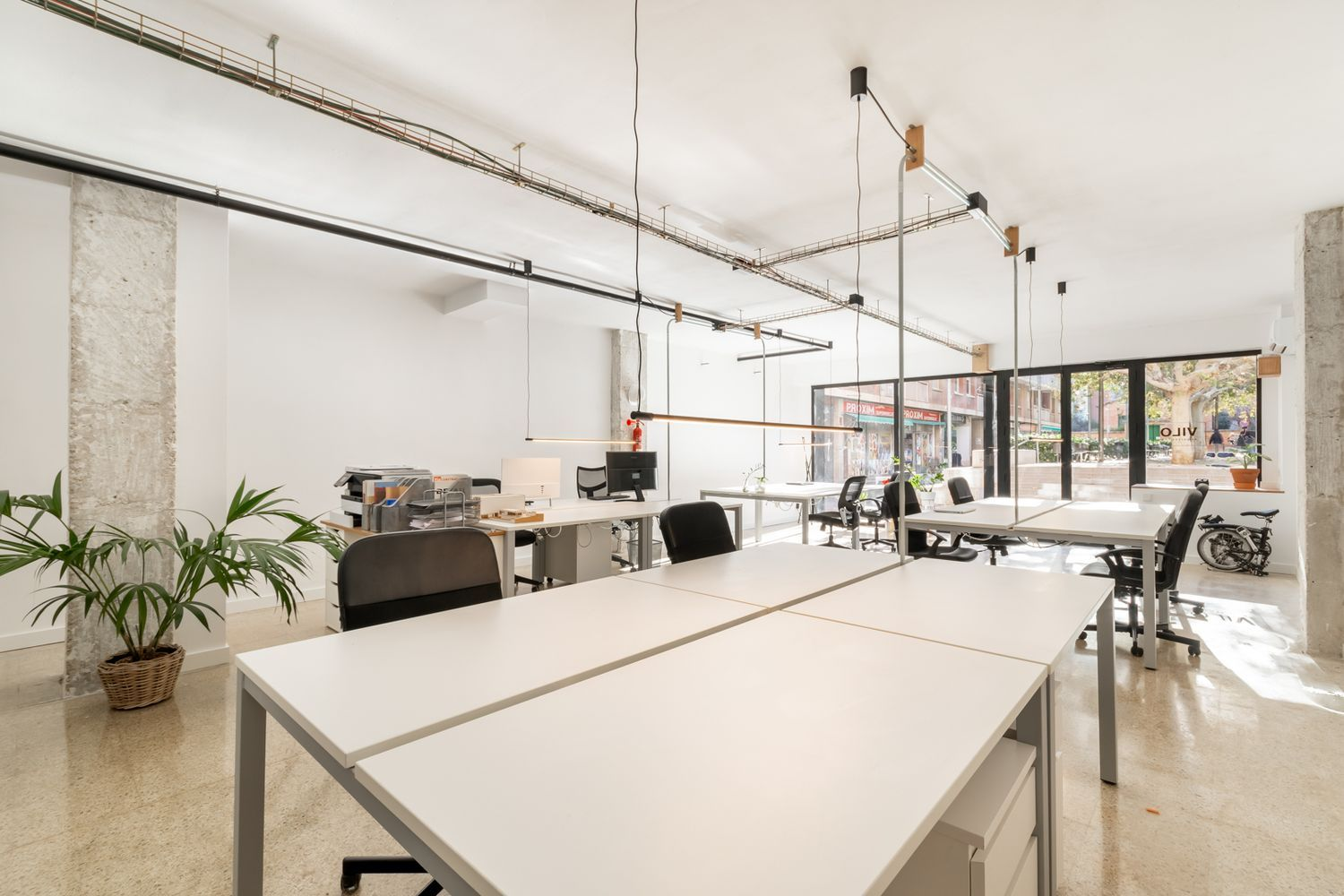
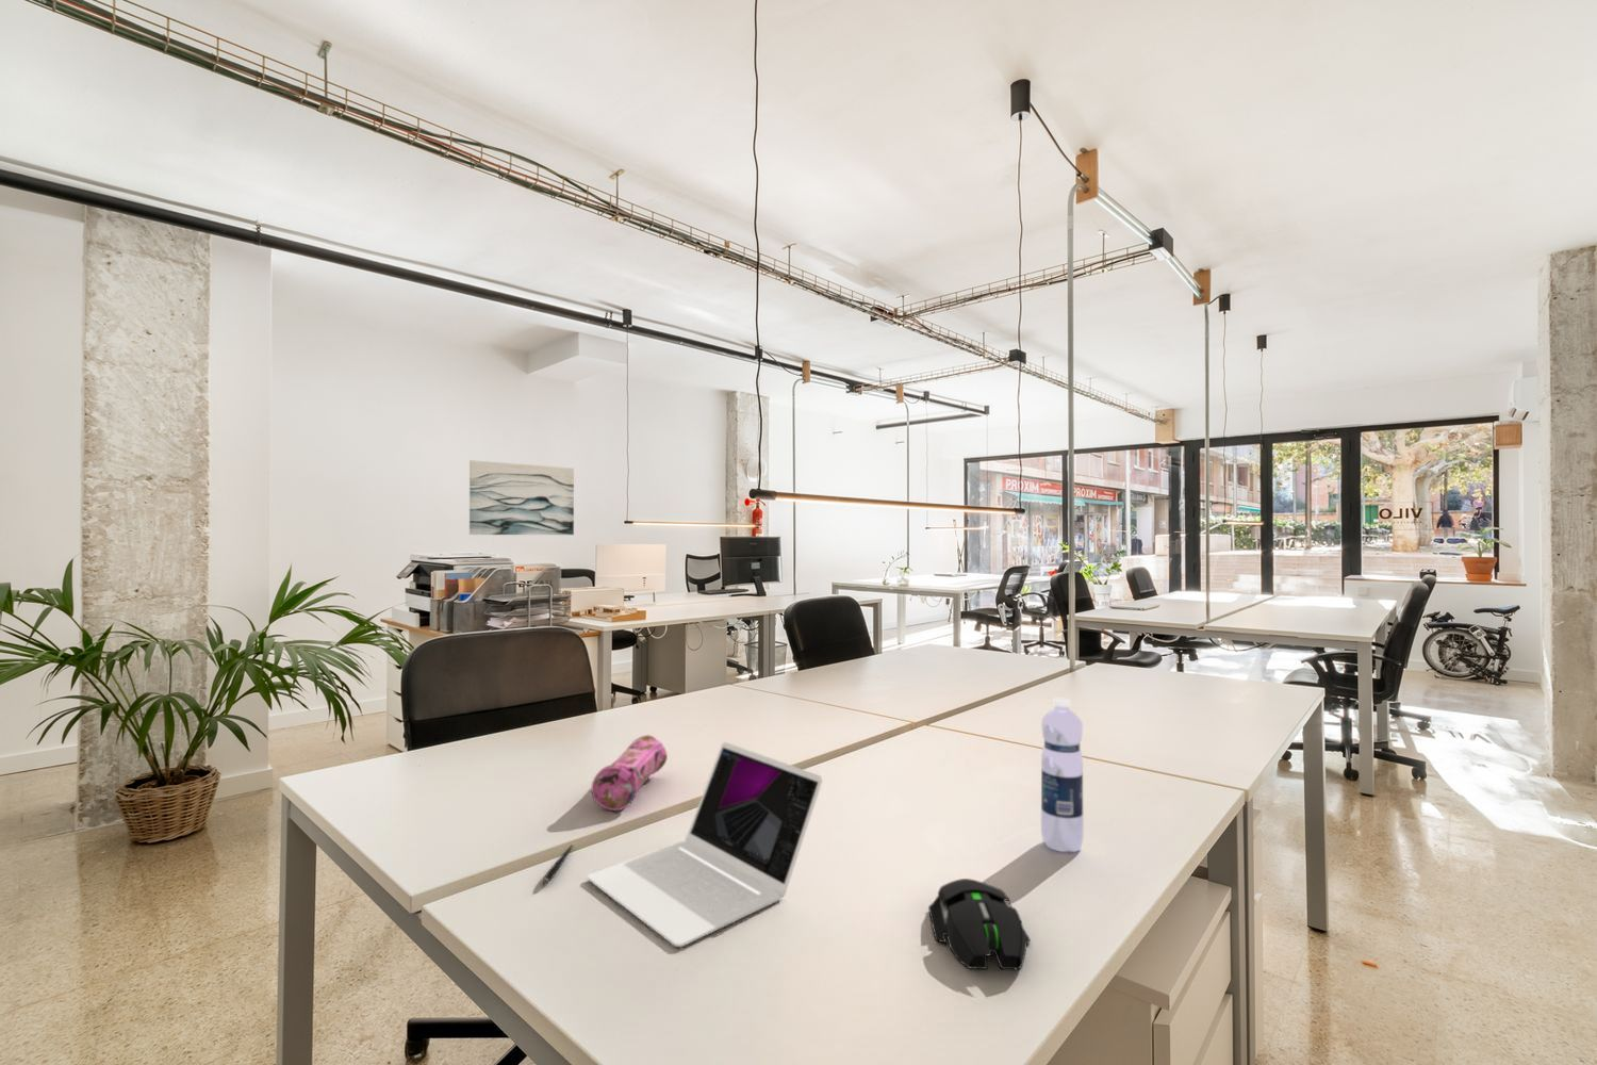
+ pen (558, 862)
+ water bottle (1061, 773)
+ wall art (524, 499)
+ mouse (979, 916)
+ pencil case (631, 770)
+ laptop (705, 821)
